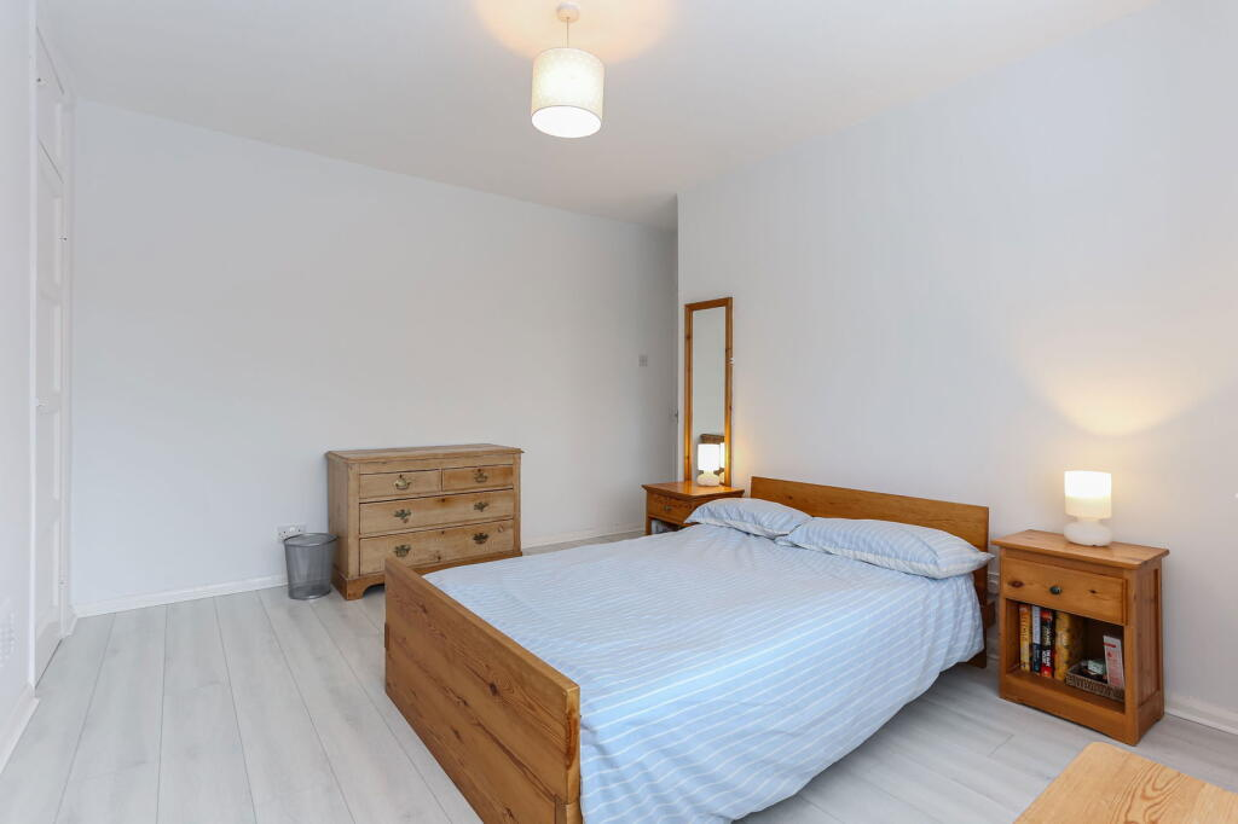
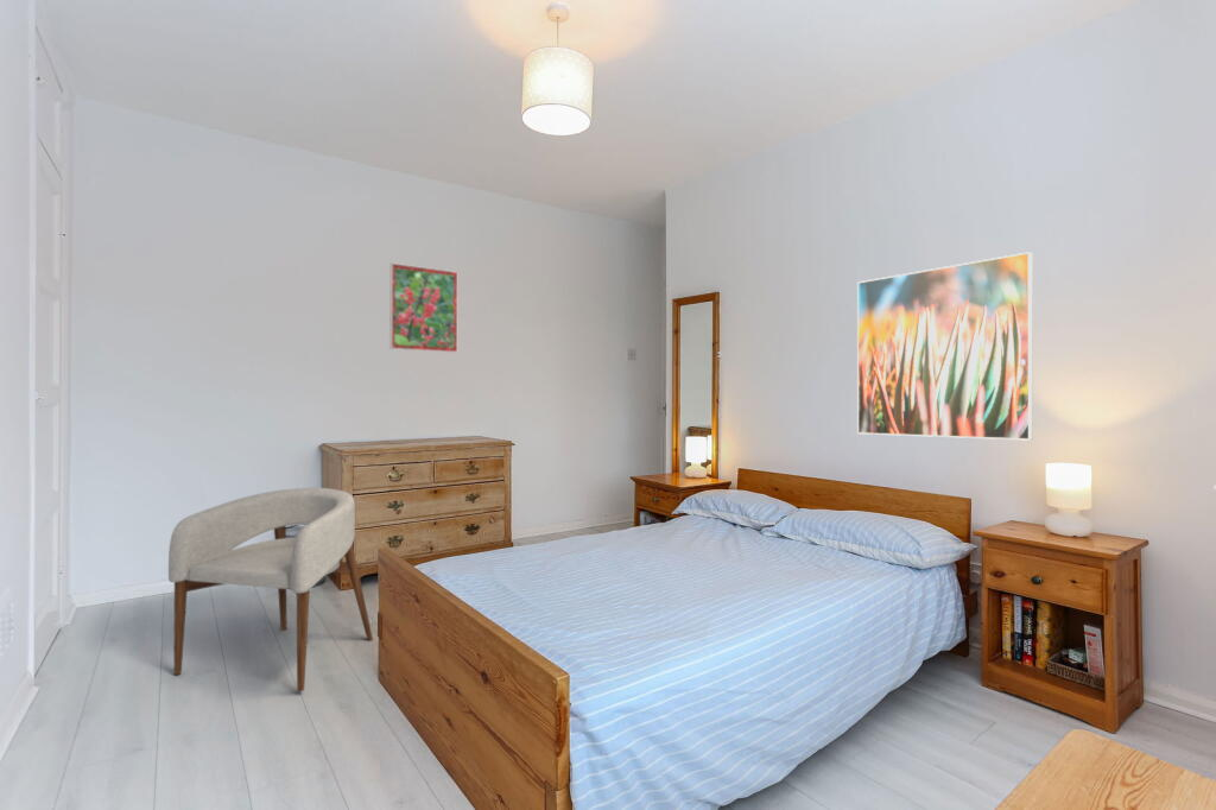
+ armchair (278, 577)
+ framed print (936, 353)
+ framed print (424, 309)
